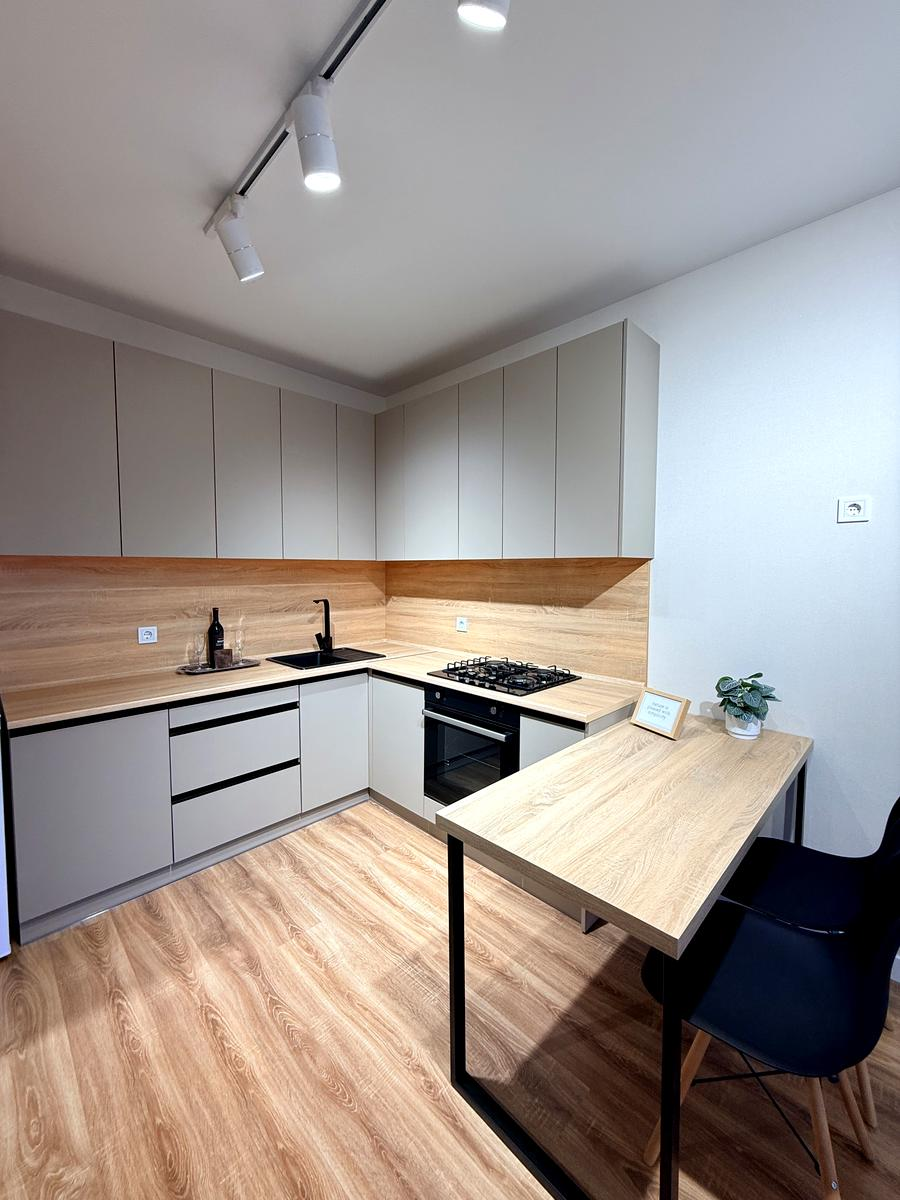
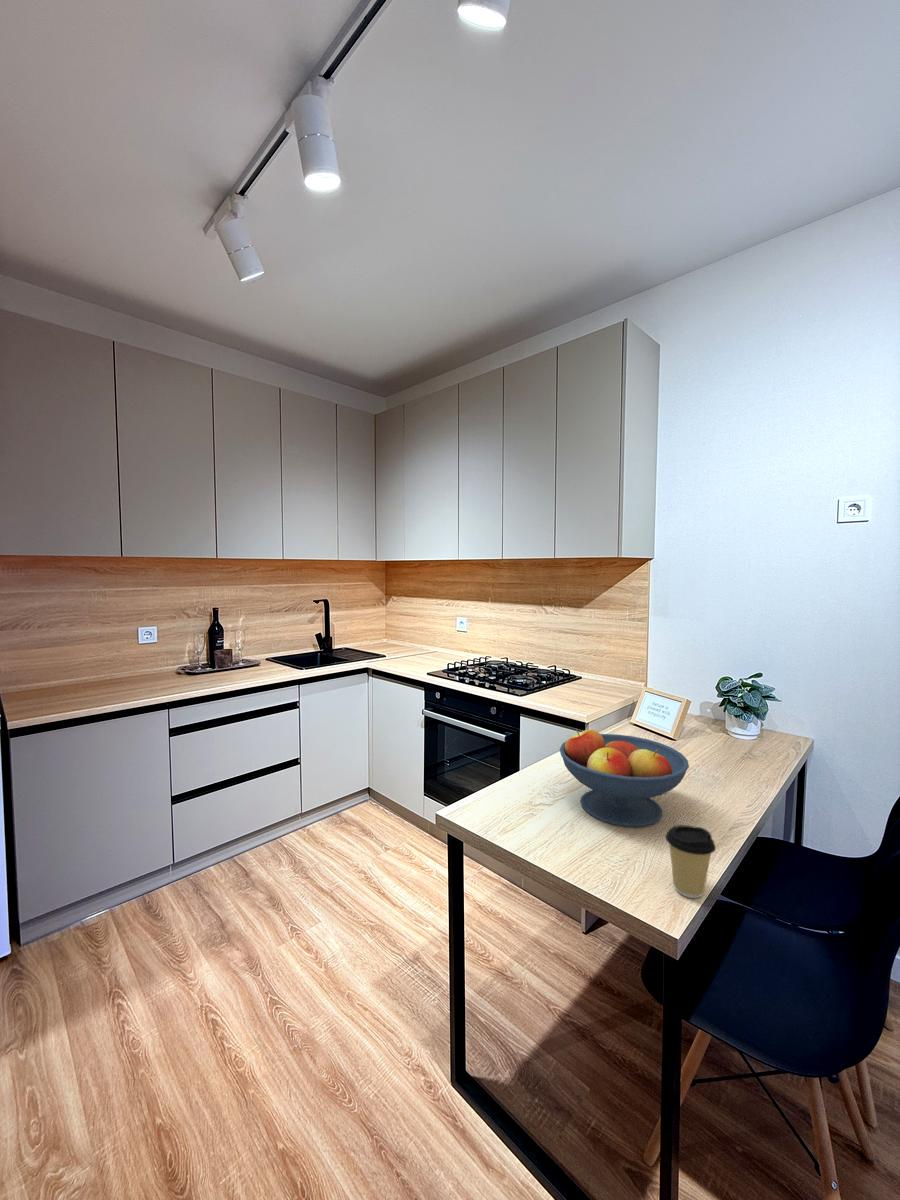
+ coffee cup (689, 861)
+ fruit bowl (621, 771)
